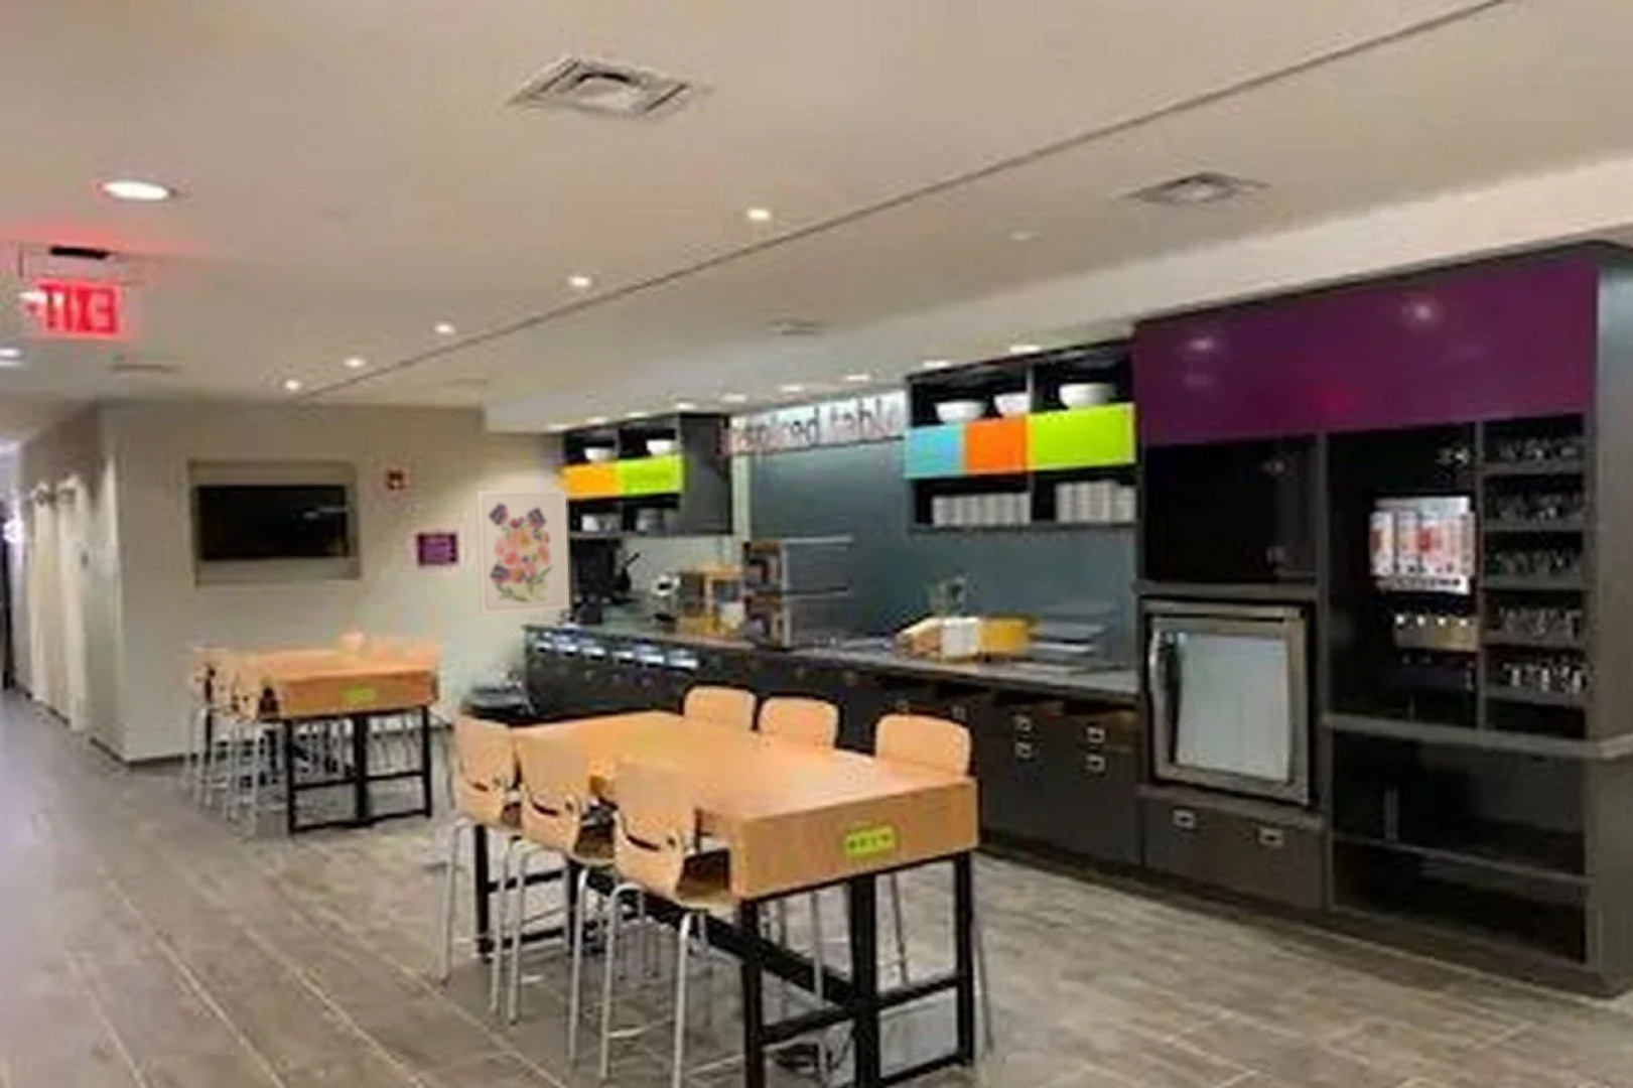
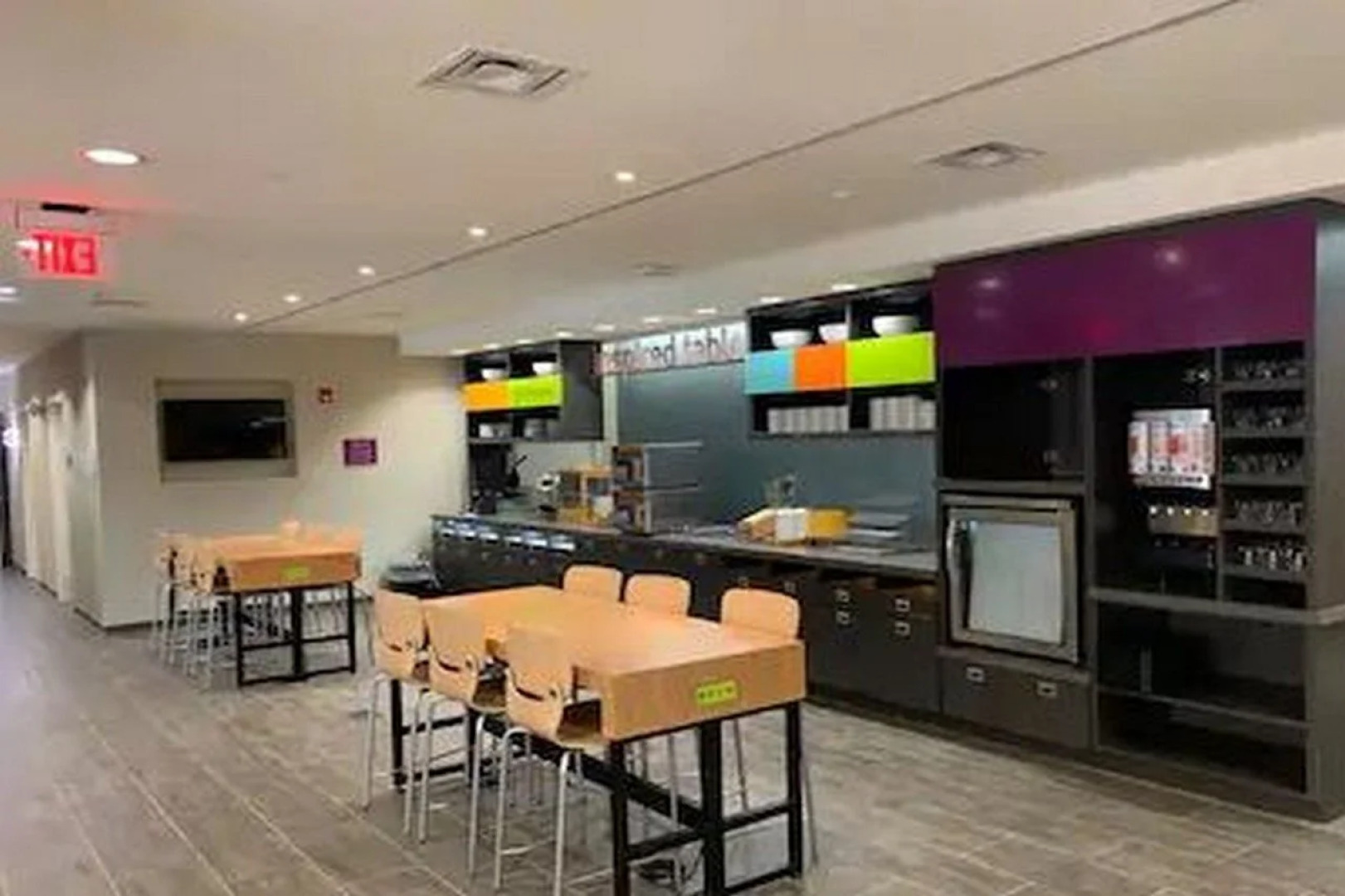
- wall art (523, 551)
